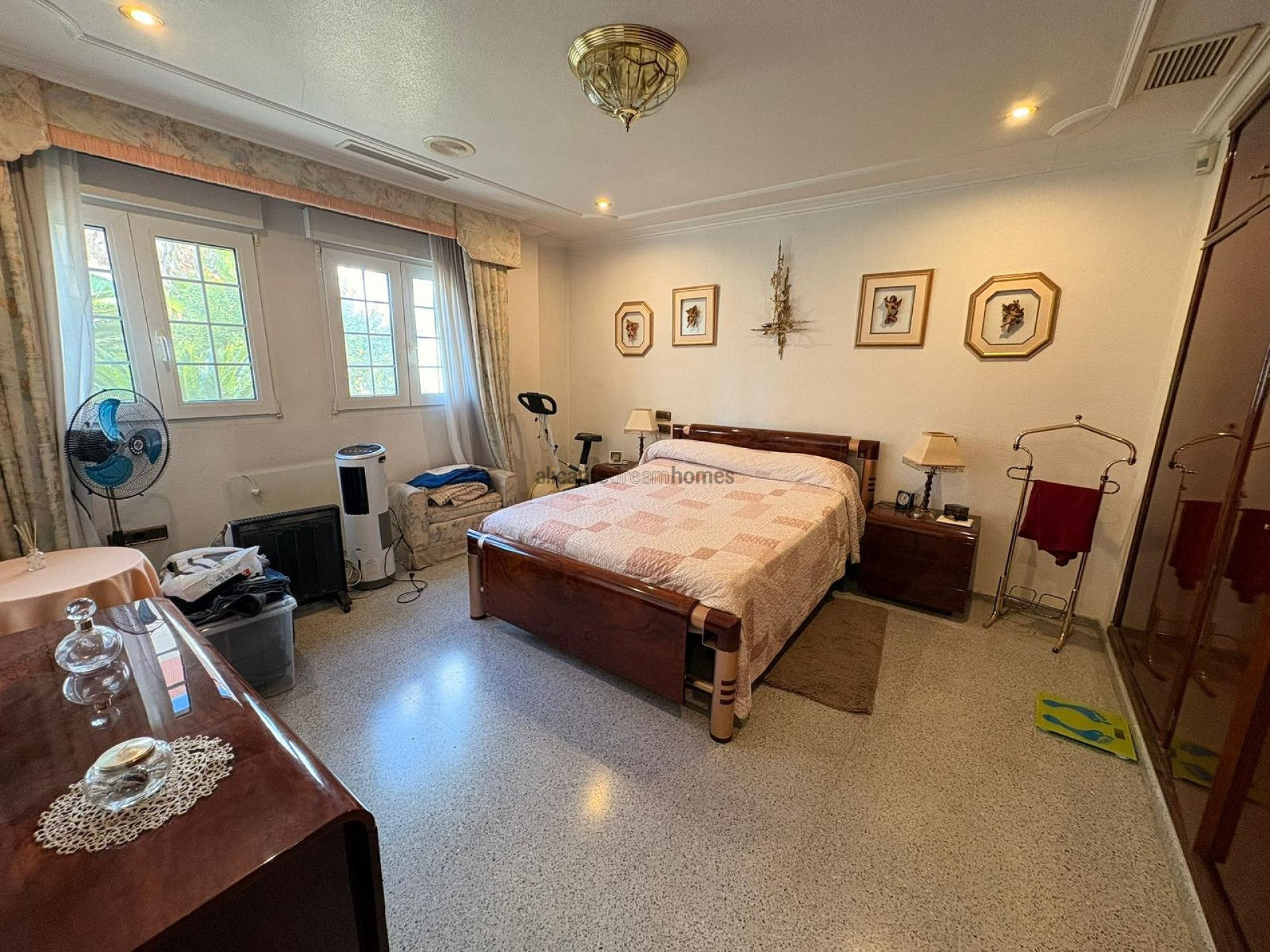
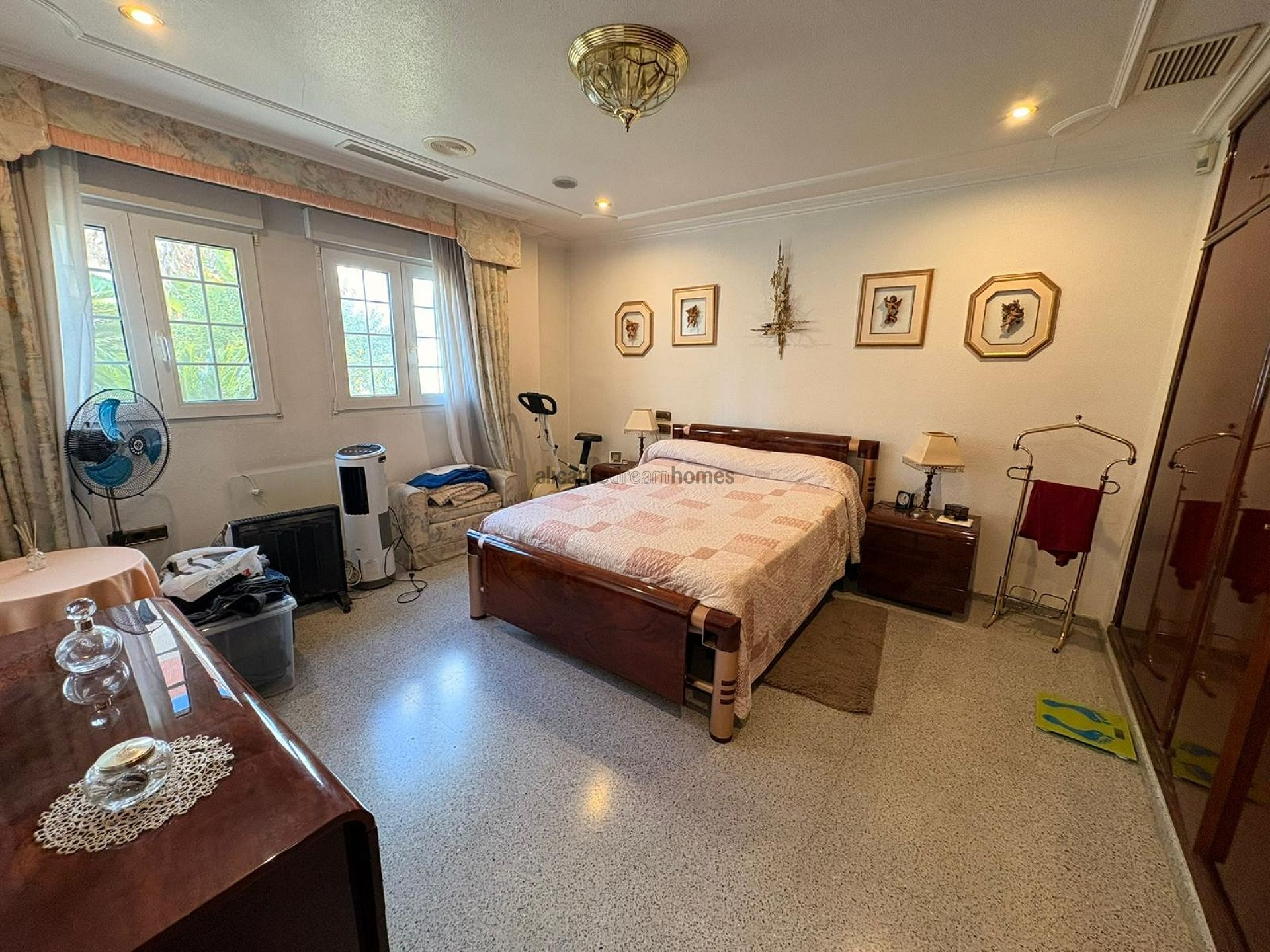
+ smoke detector (565, 180)
